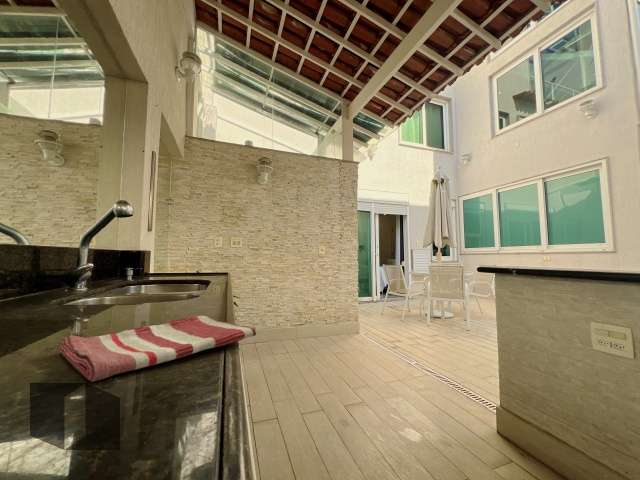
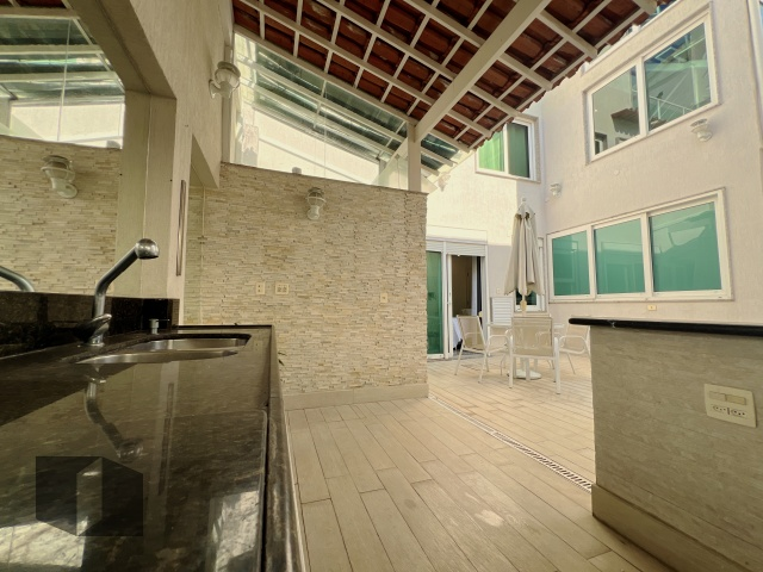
- dish towel (166, 337)
